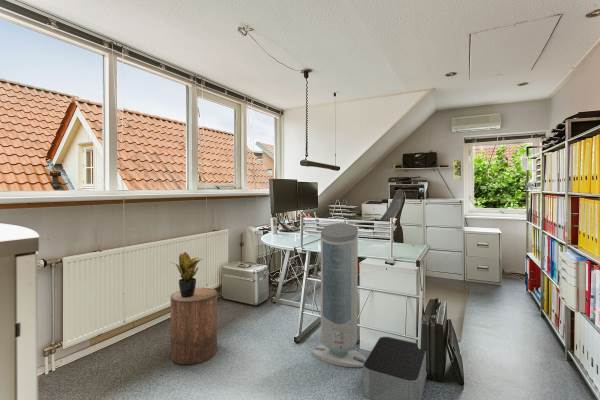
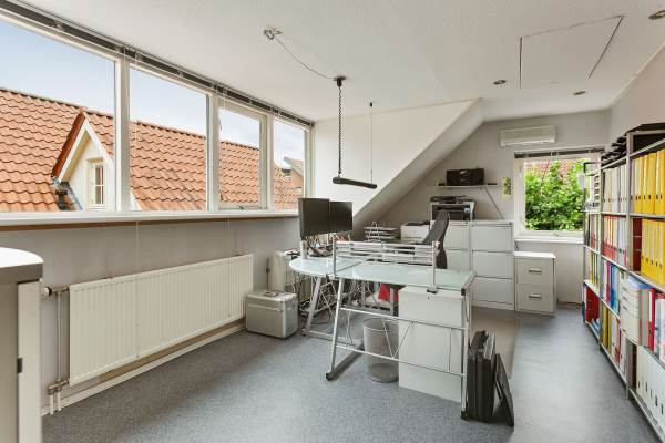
- stool (194, 323)
- potted plant (188, 272)
- air purifier (339, 290)
- storage bin (396, 368)
